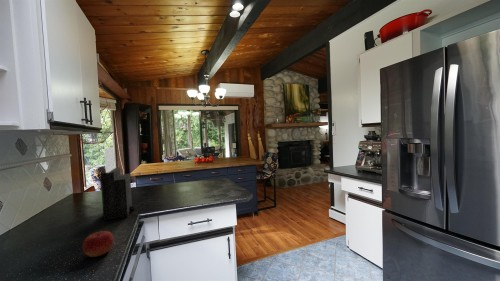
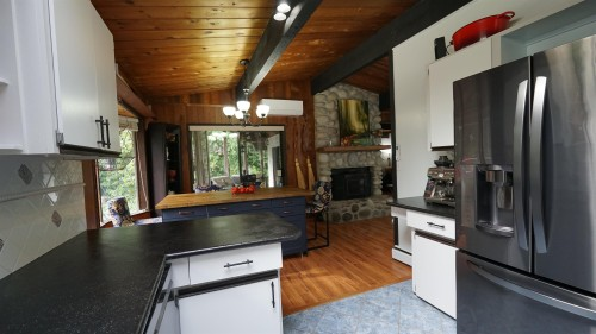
- fruit (98, 242)
- knife block (119, 180)
